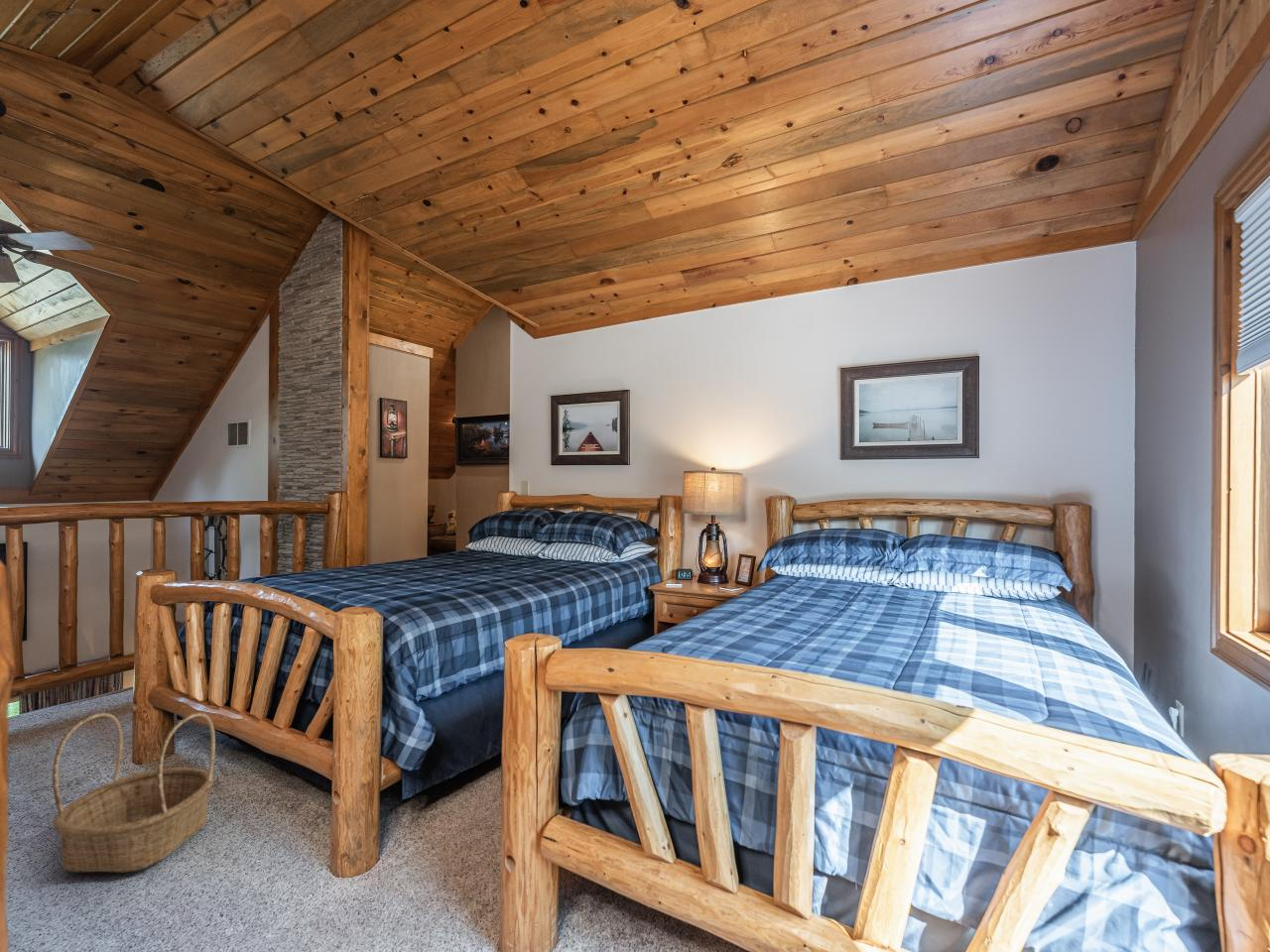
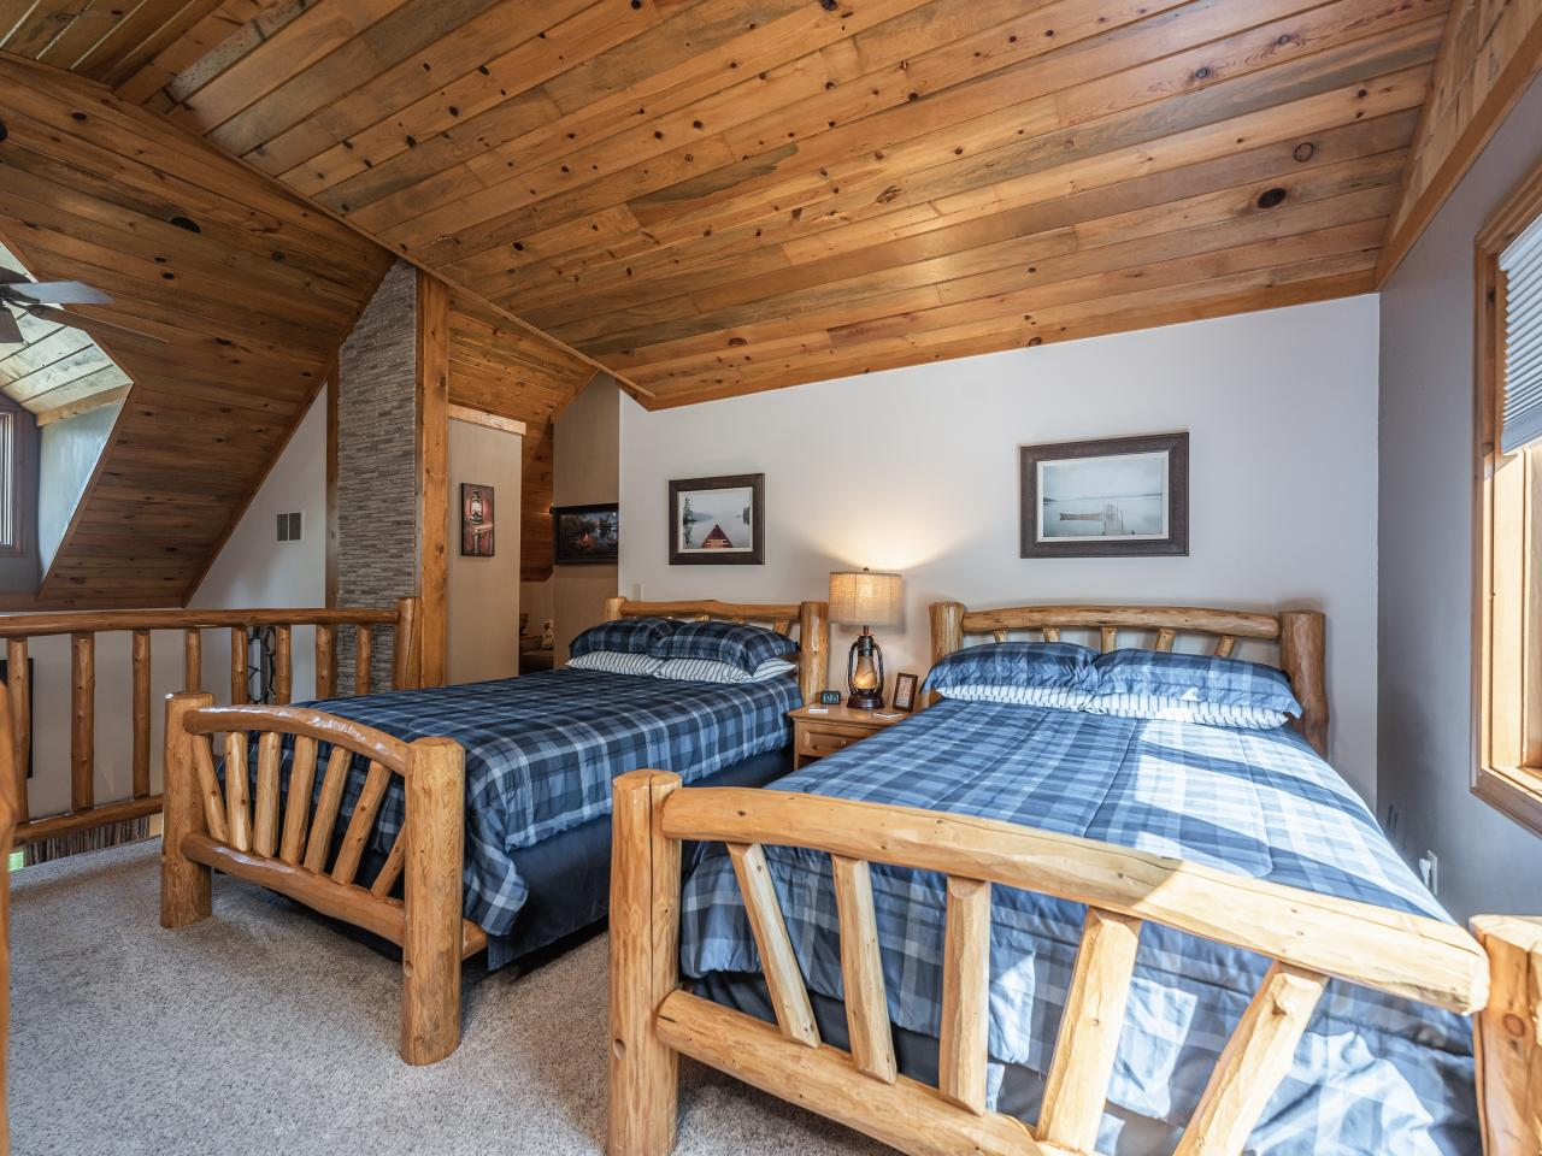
- basket (139, 781)
